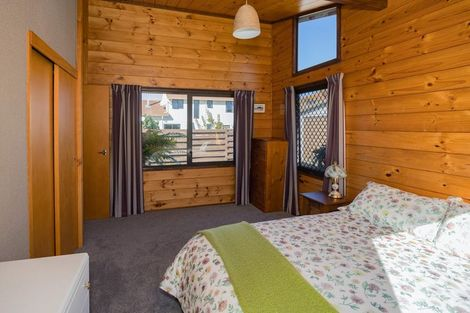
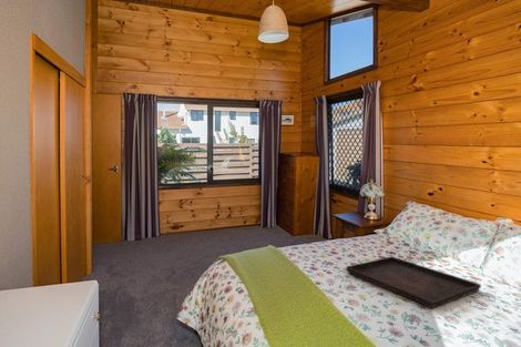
+ serving tray (408, 277)
